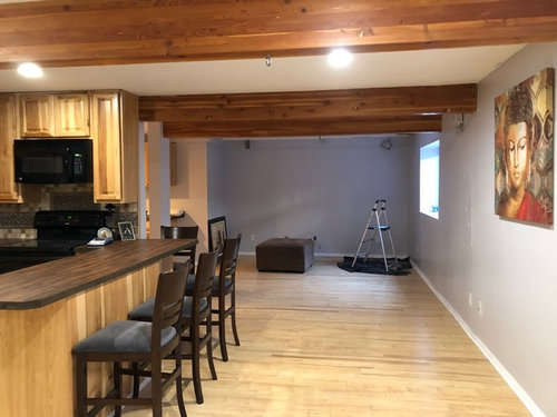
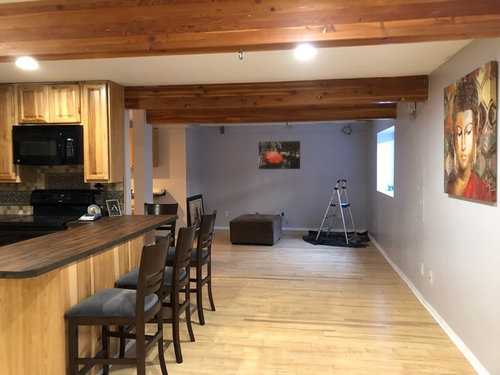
+ wall art (279, 155)
